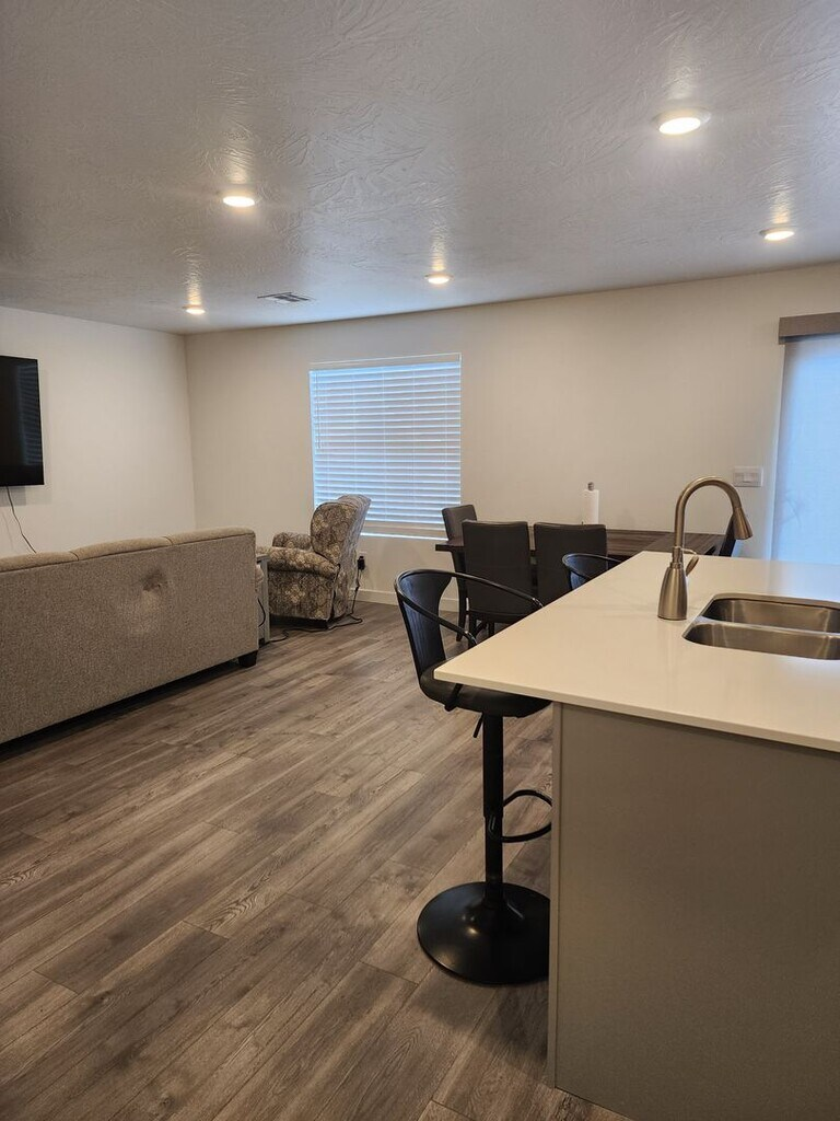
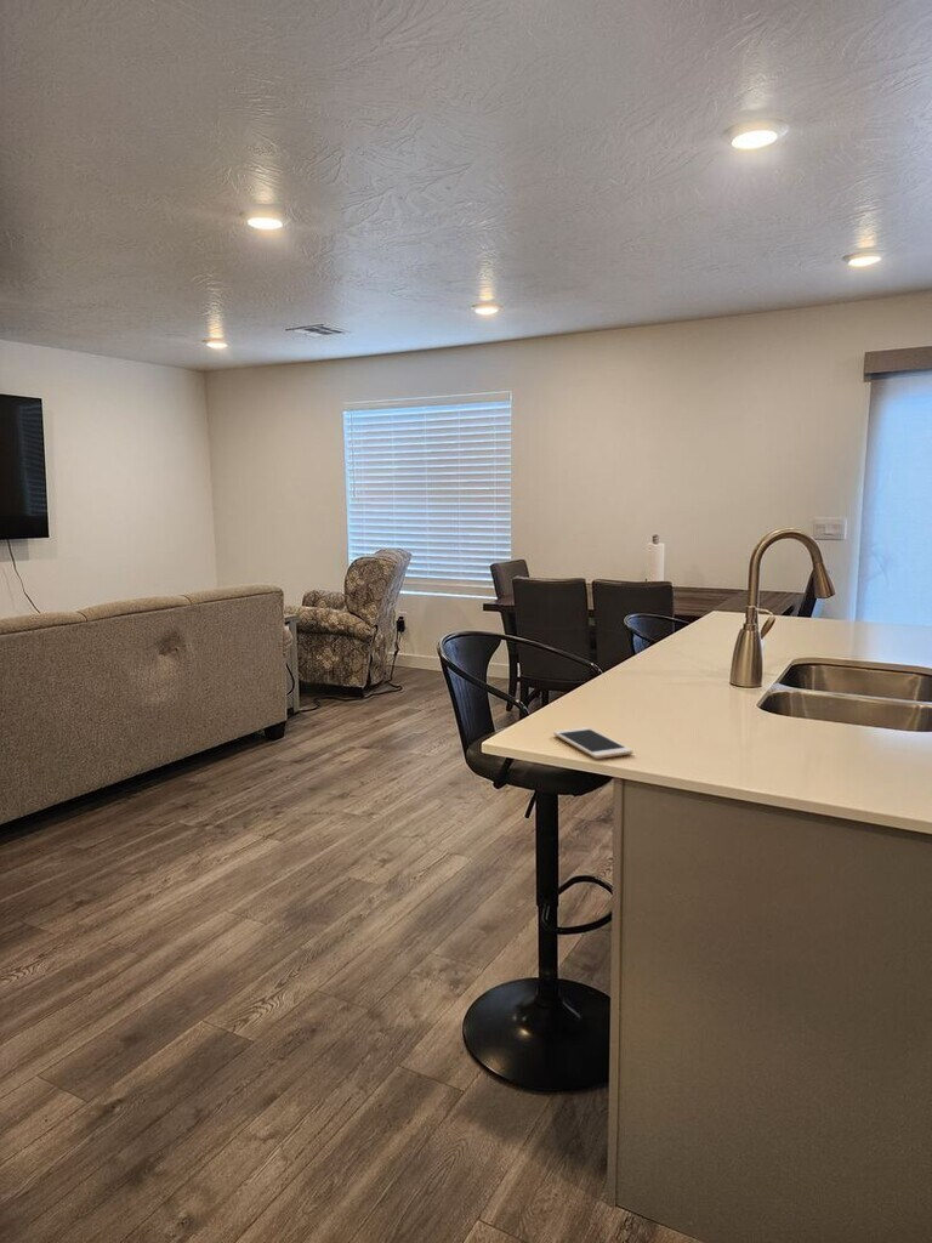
+ cell phone (591, 742)
